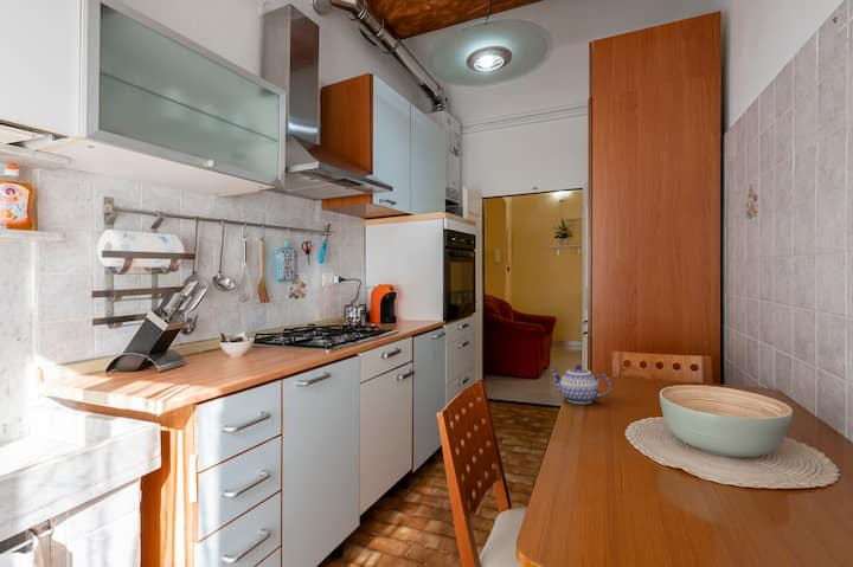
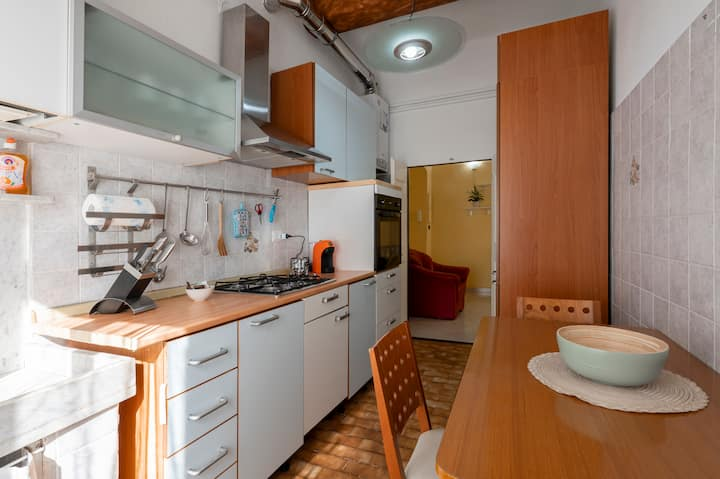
- teapot (578, 382)
